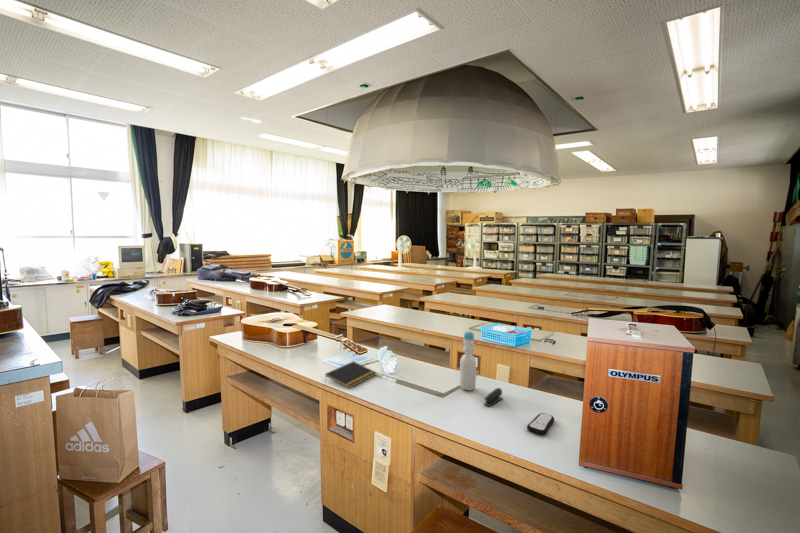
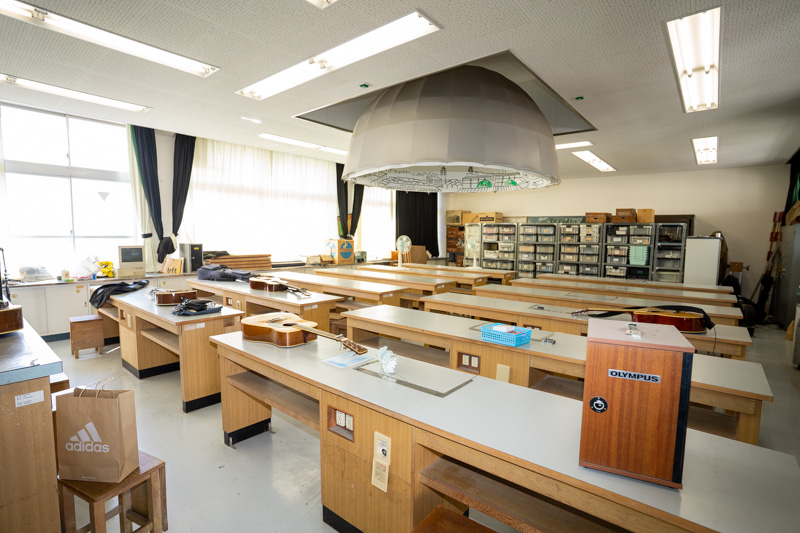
- notepad (351, 374)
- remote control (541, 423)
- stapler (493, 396)
- bottle (468, 359)
